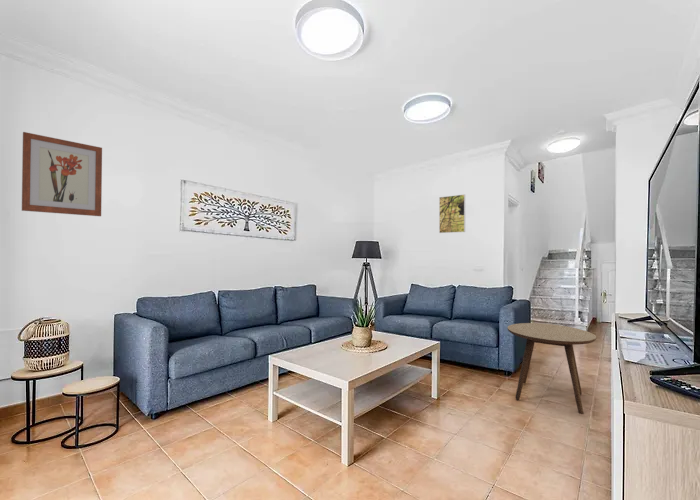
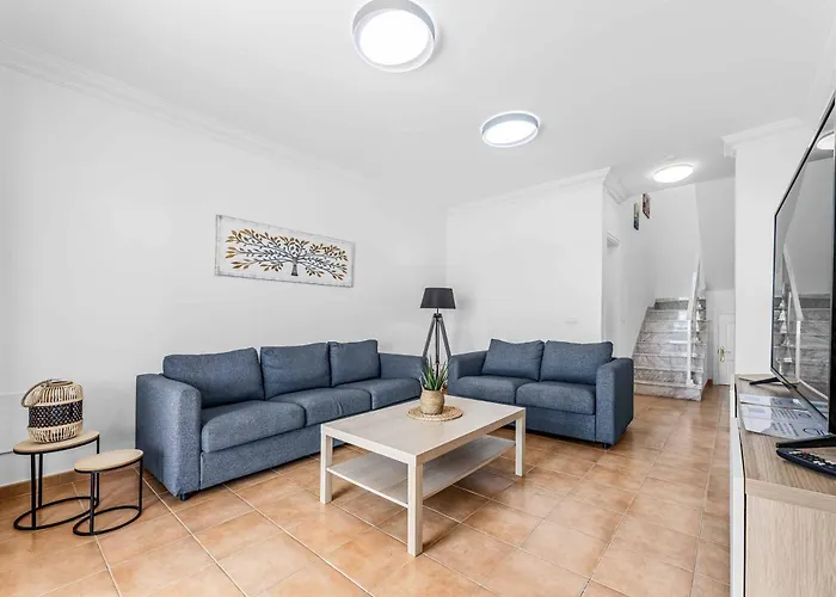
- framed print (452, 214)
- side table (567, 360)
- wall art (64, 177)
